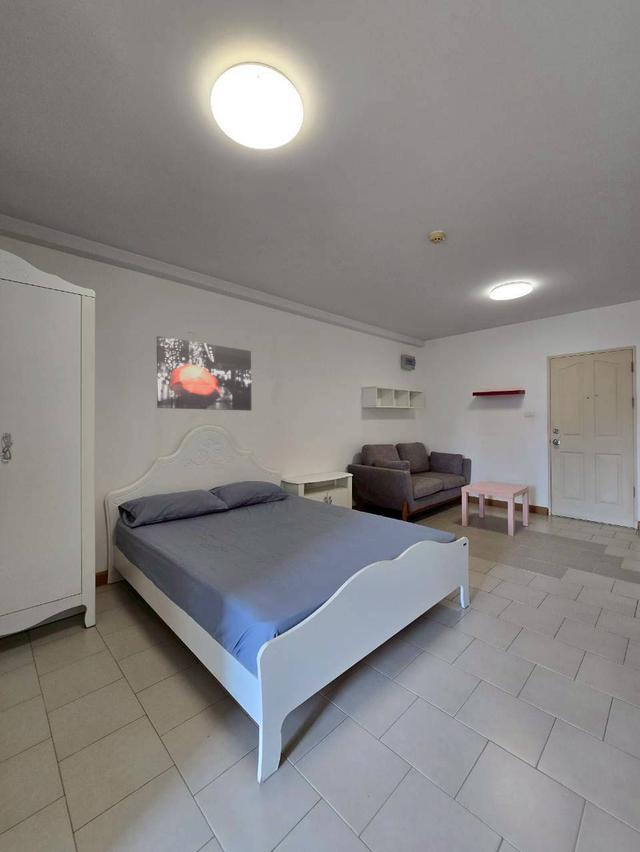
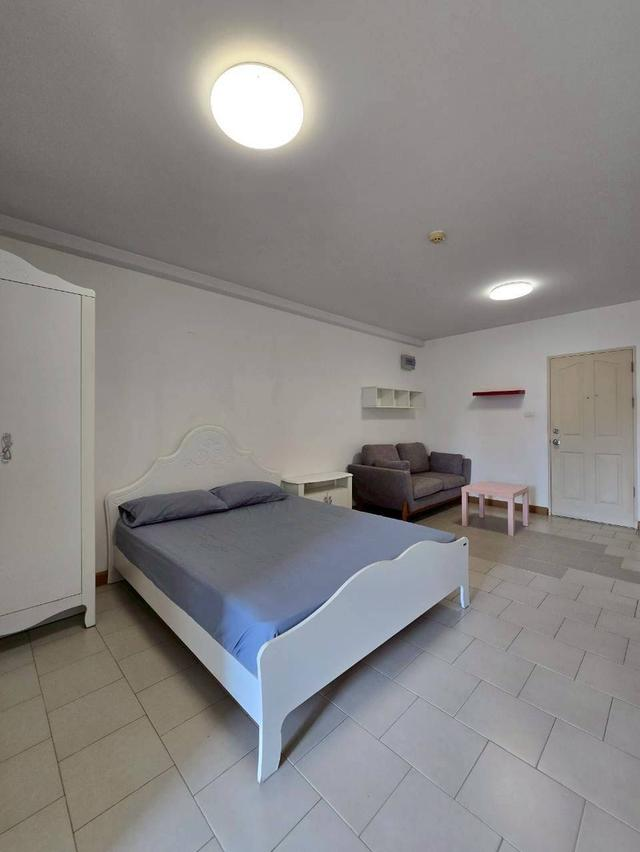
- wall art (208, 376)
